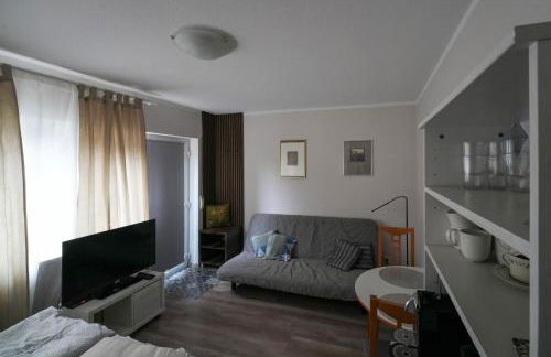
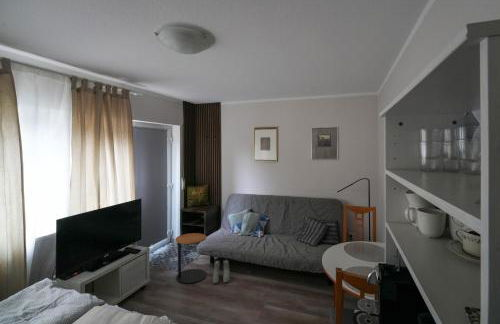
+ boots (219, 270)
+ side table (180, 256)
